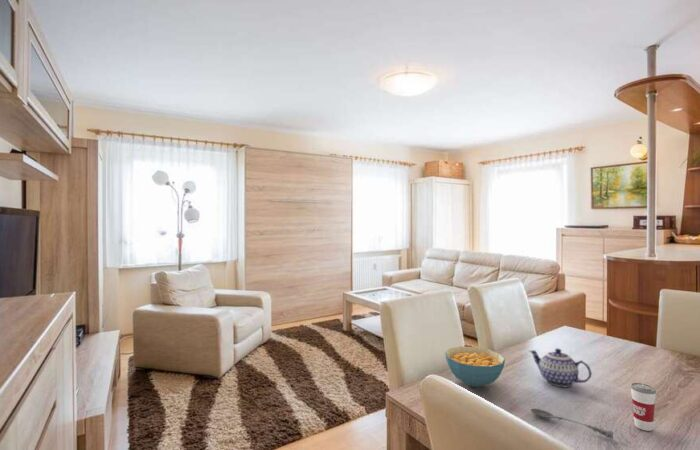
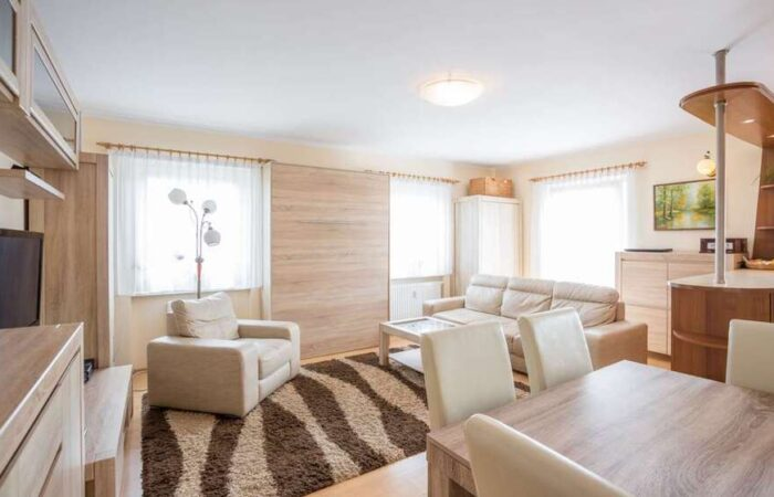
- teapot (558, 365)
- soupspoon (569, 420)
- cereal bowl (474, 369)
- cup (643, 399)
